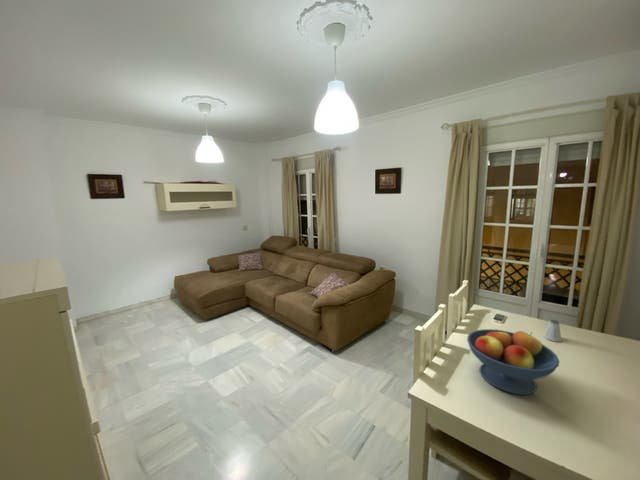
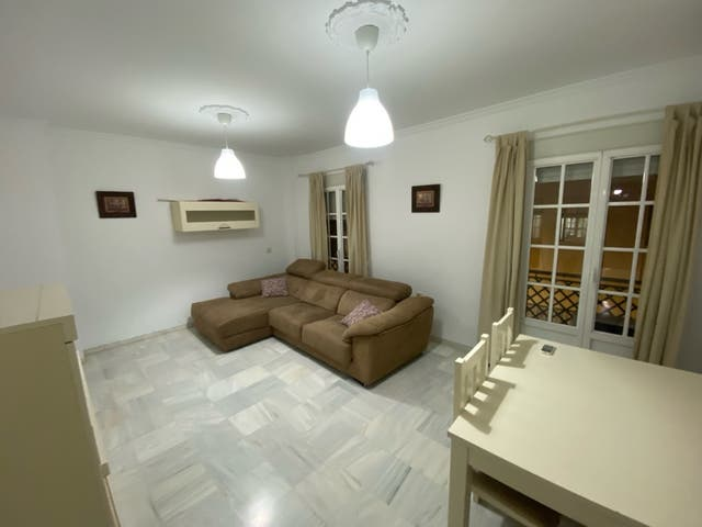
- fruit bowl (508, 357)
- saltshaker (553, 329)
